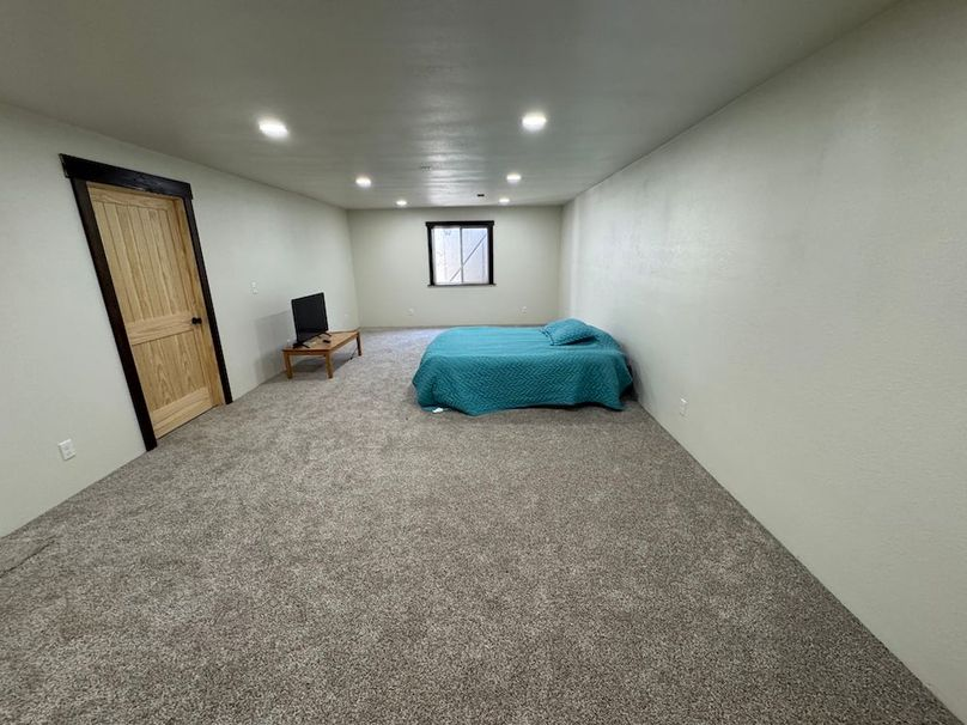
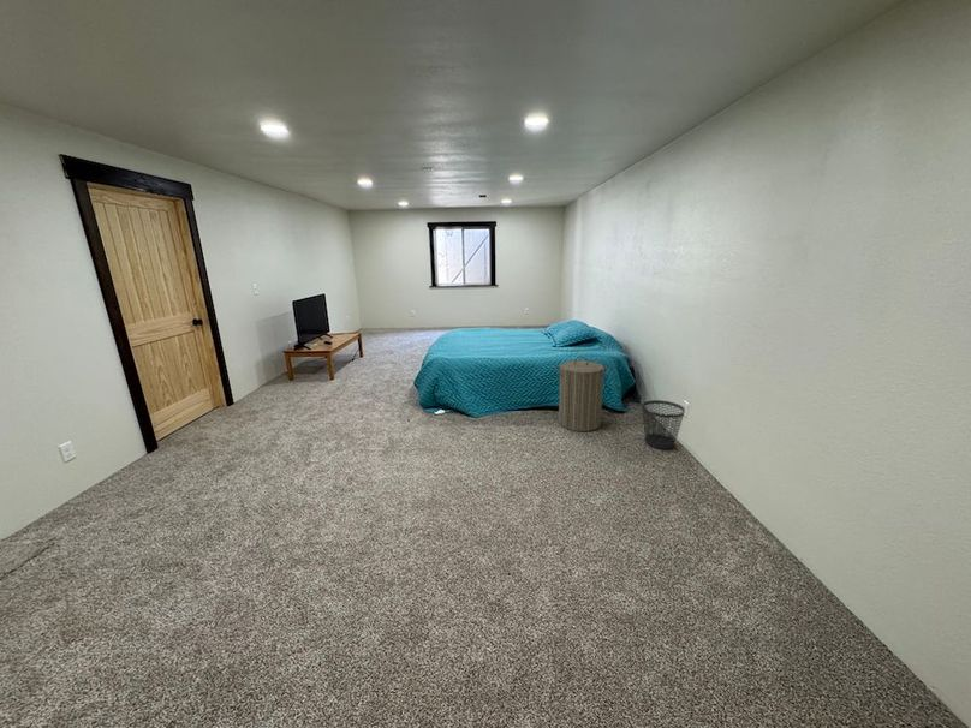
+ laundry hamper (580, 390)
+ wastebasket (661, 425)
